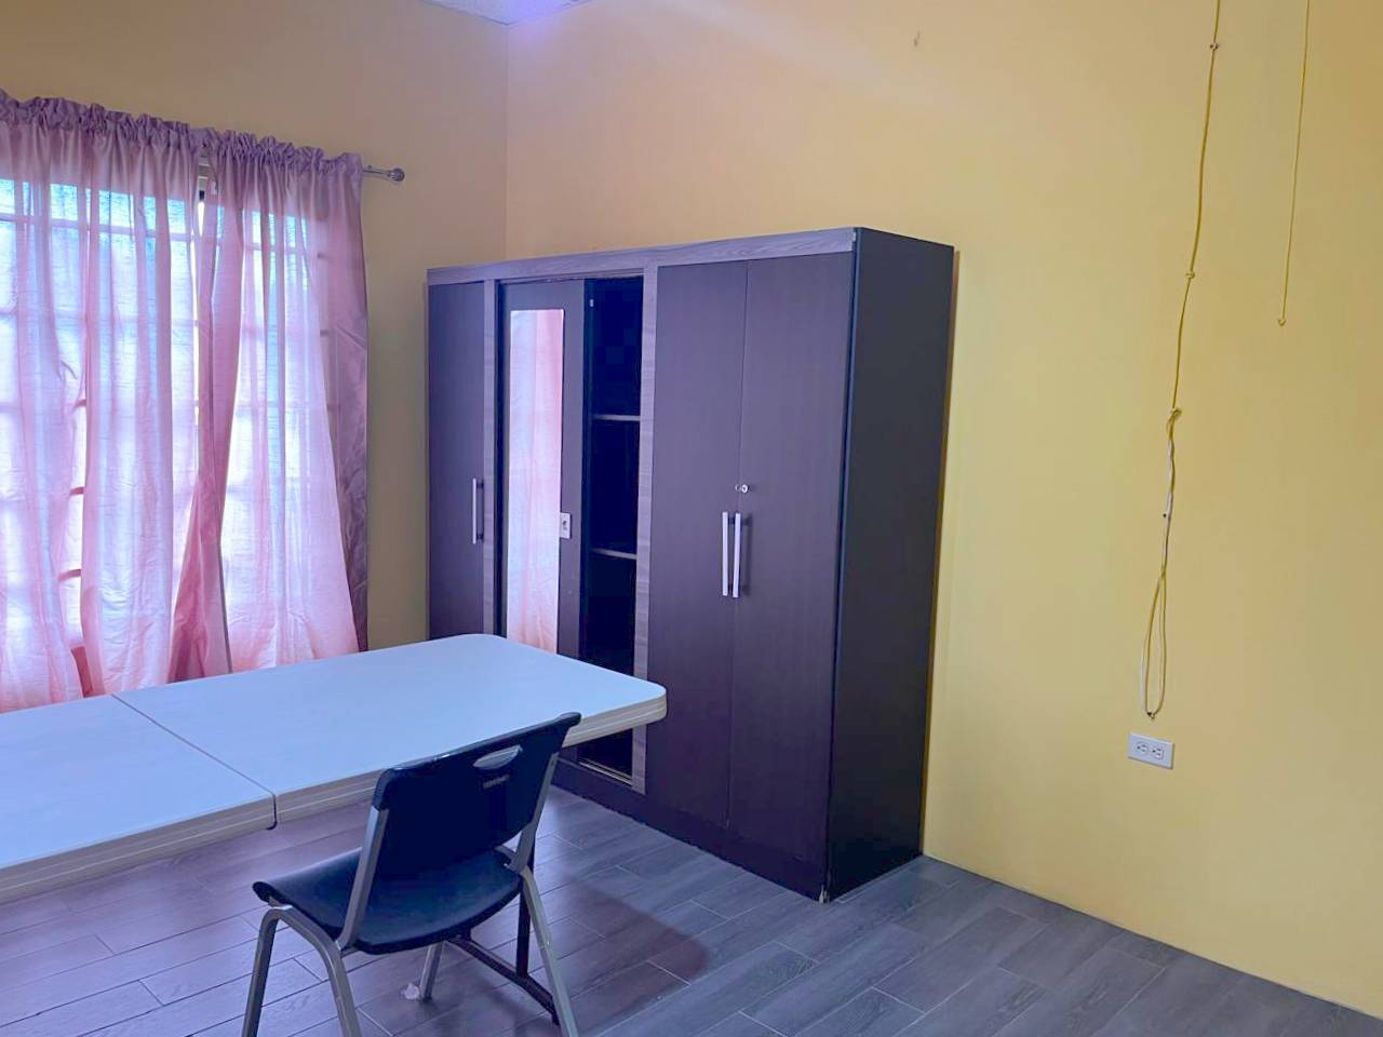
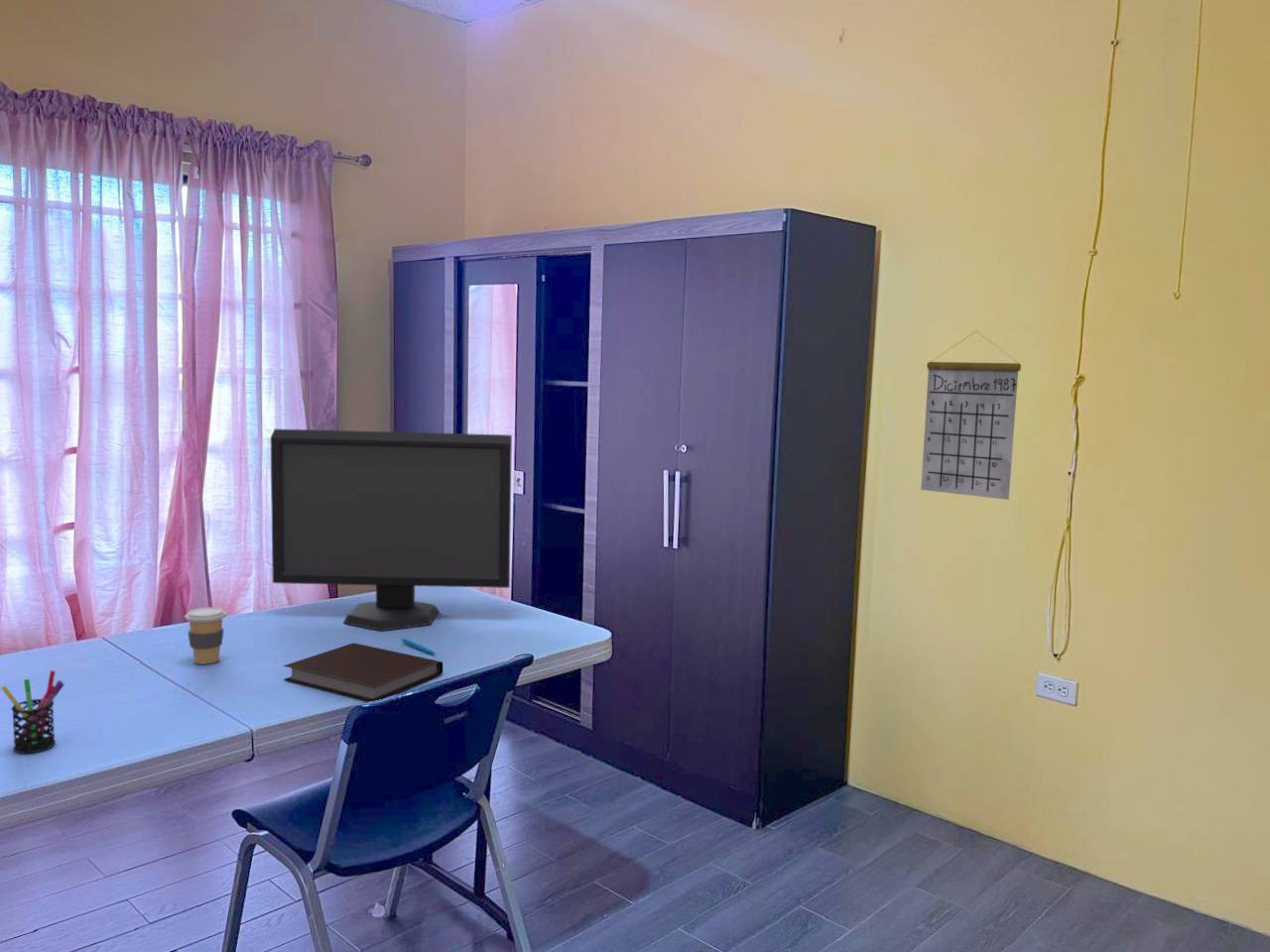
+ pen holder (34, 708)
+ coffee cup (205, 636)
+ monitor (392, 526)
+ notebook (364, 669)
+ calendar (969, 413)
+ pen (418, 646)
